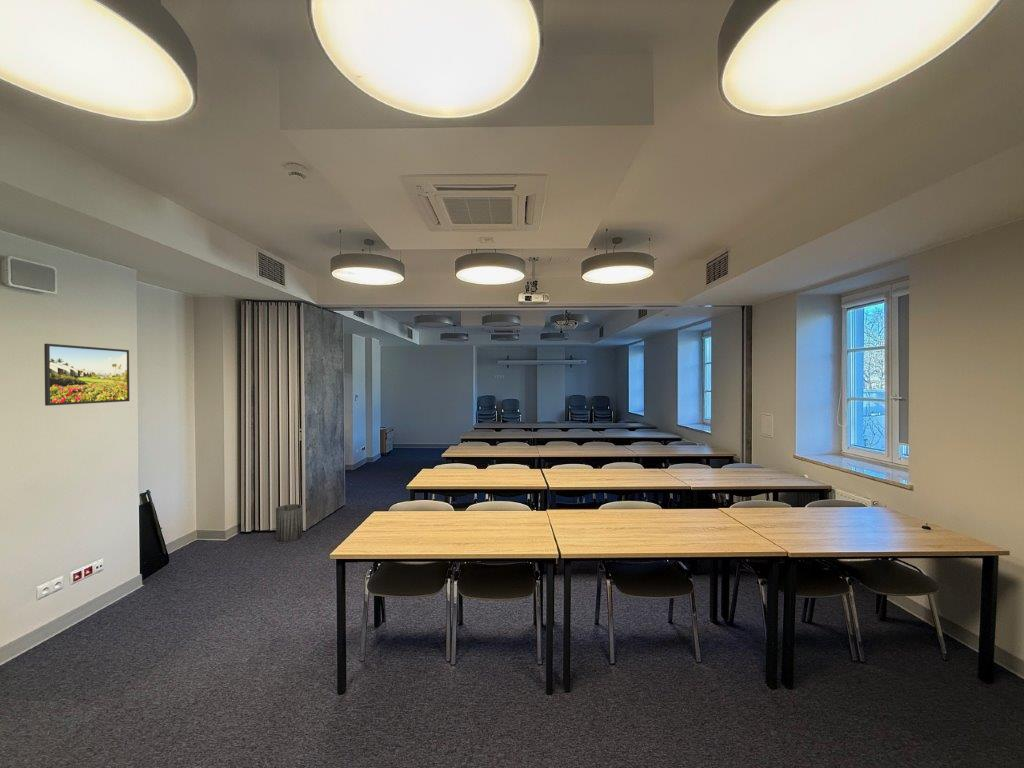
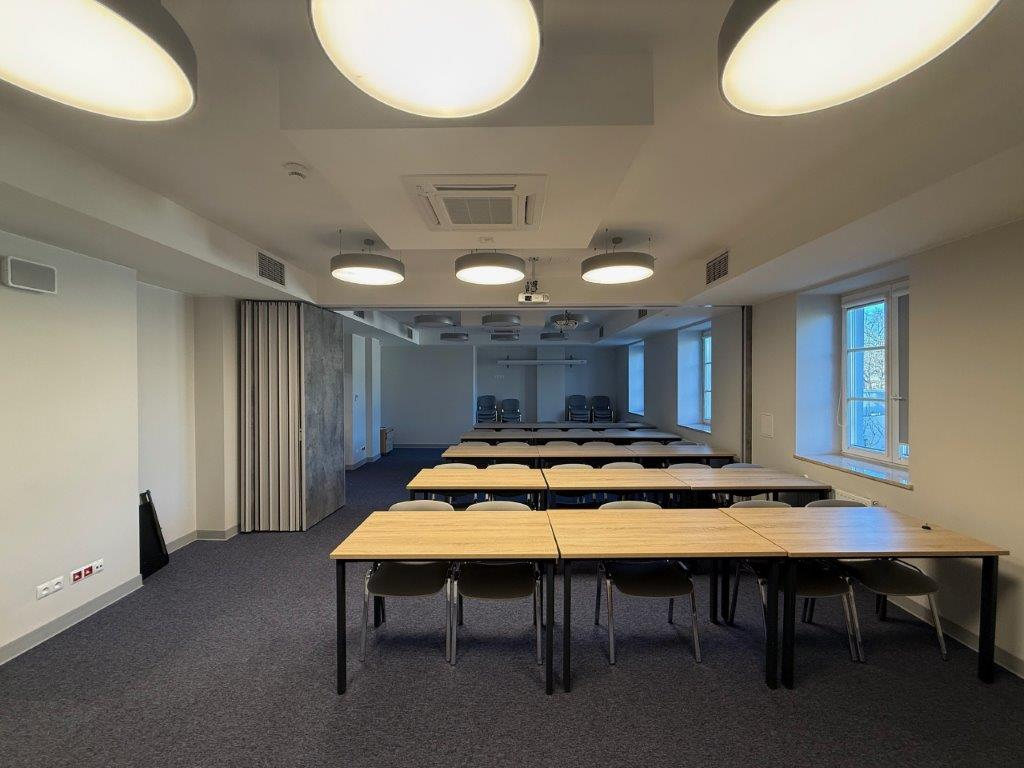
- trash can (289, 522)
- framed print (91, 375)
